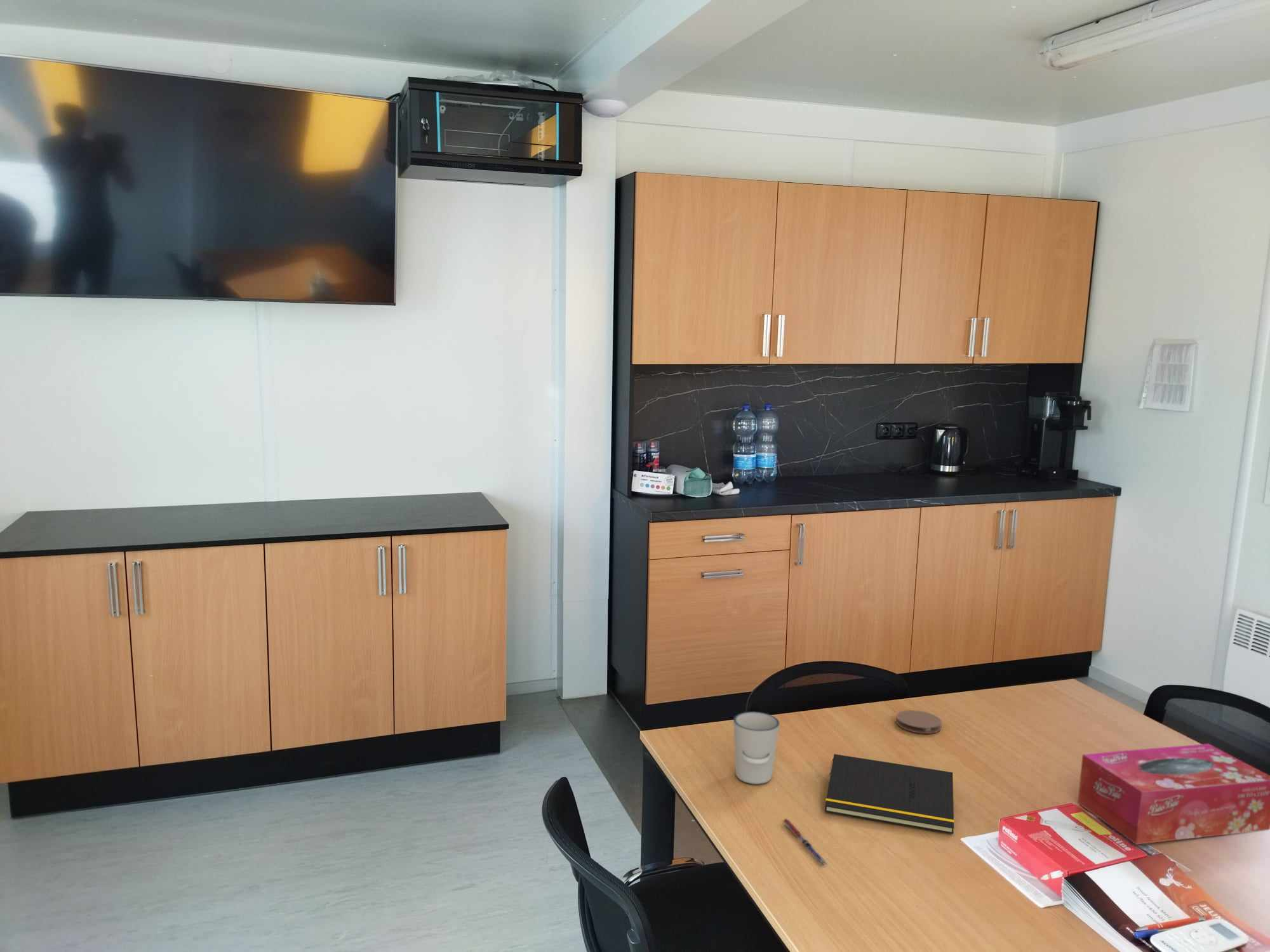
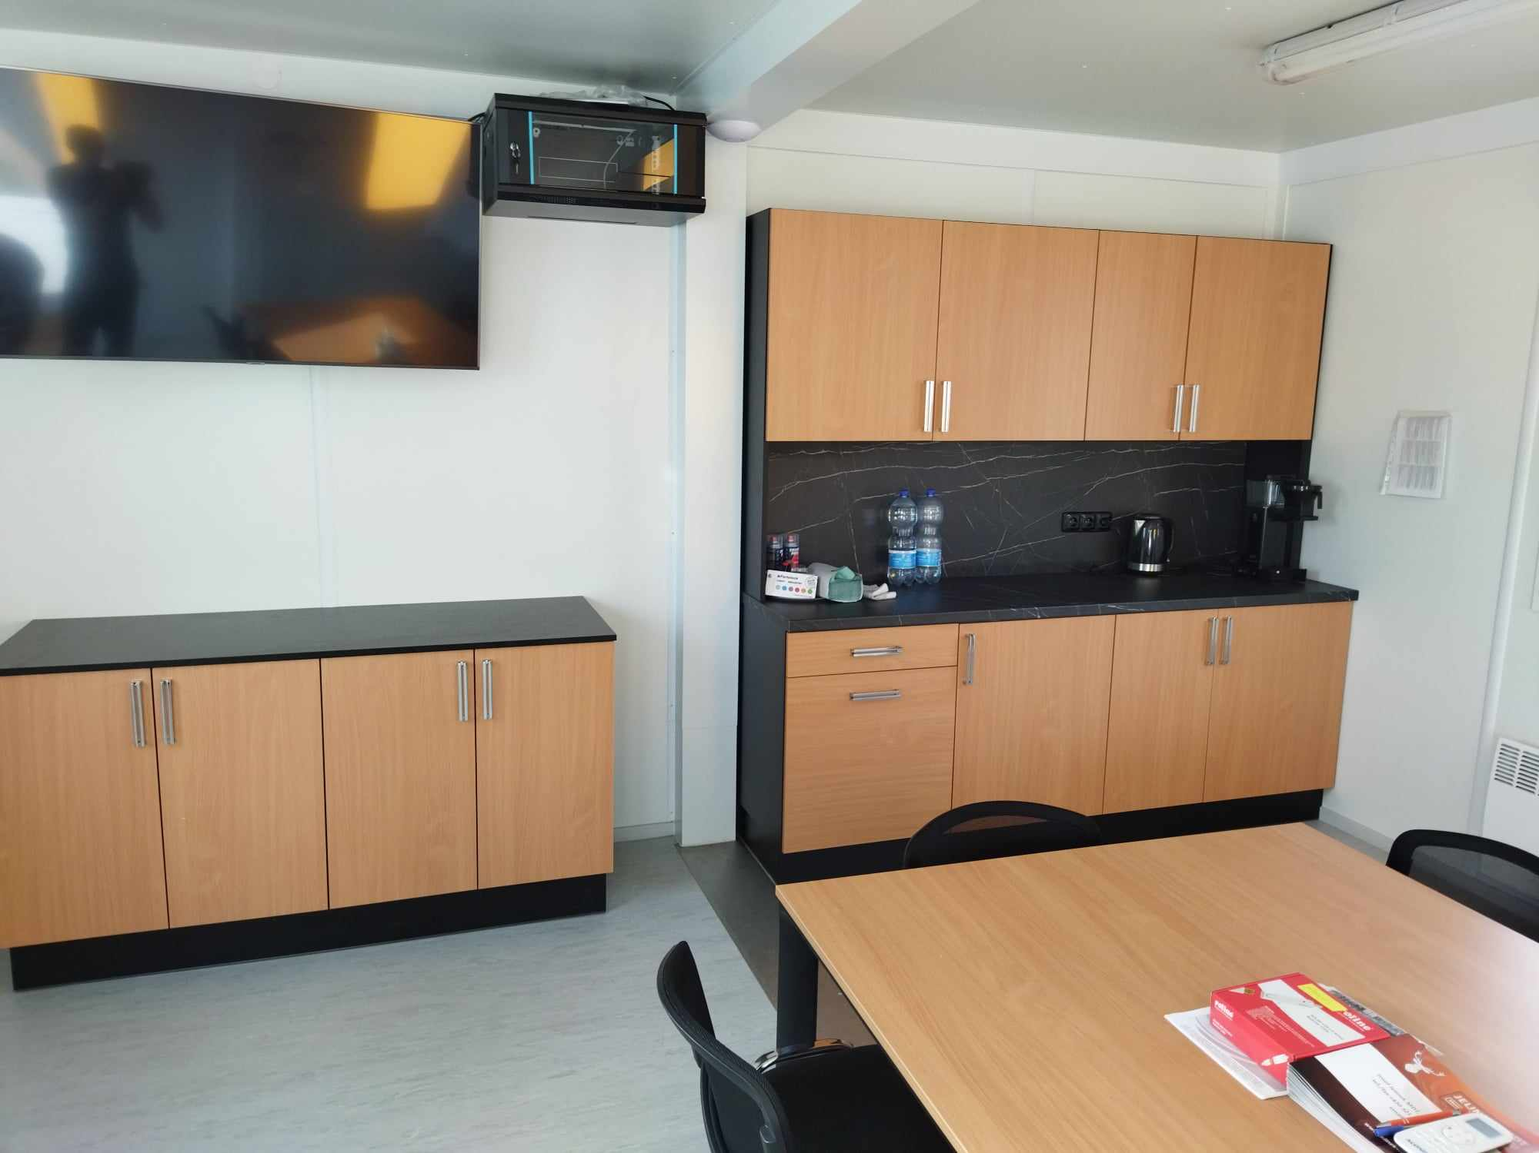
- notepad (890, 791)
- coaster (918, 722)
- tissue box (1174, 791)
- pen (804, 840)
- cup (754, 750)
